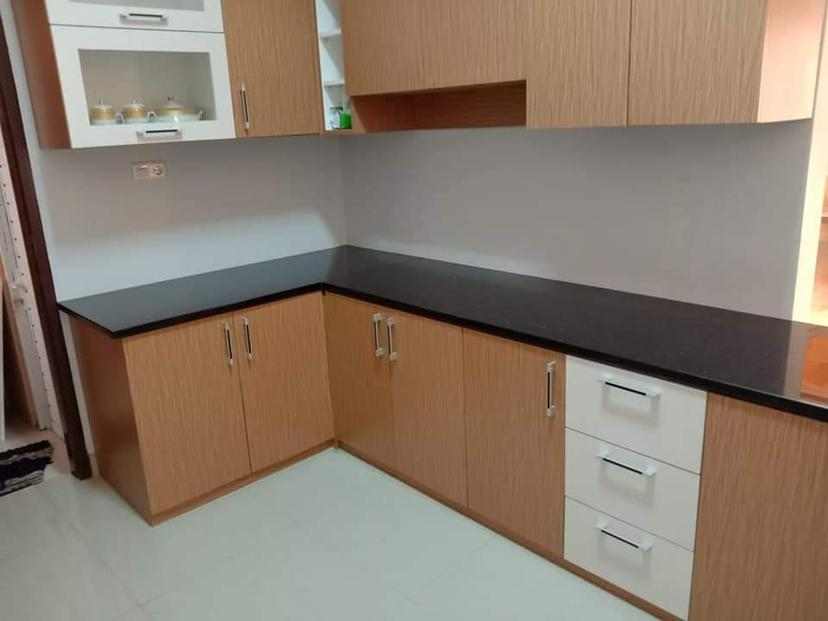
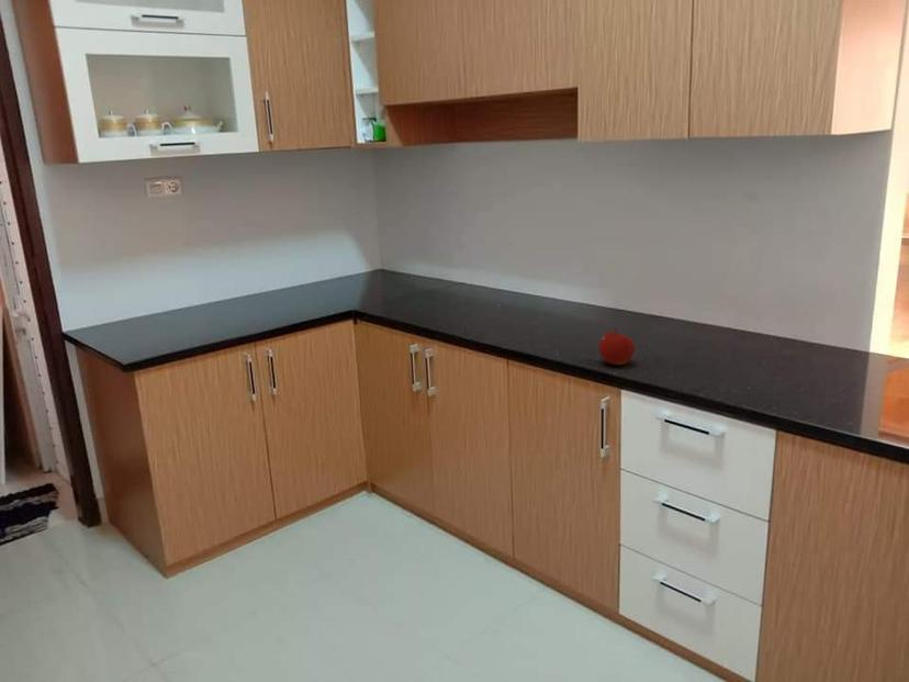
+ fruit (616, 346)
